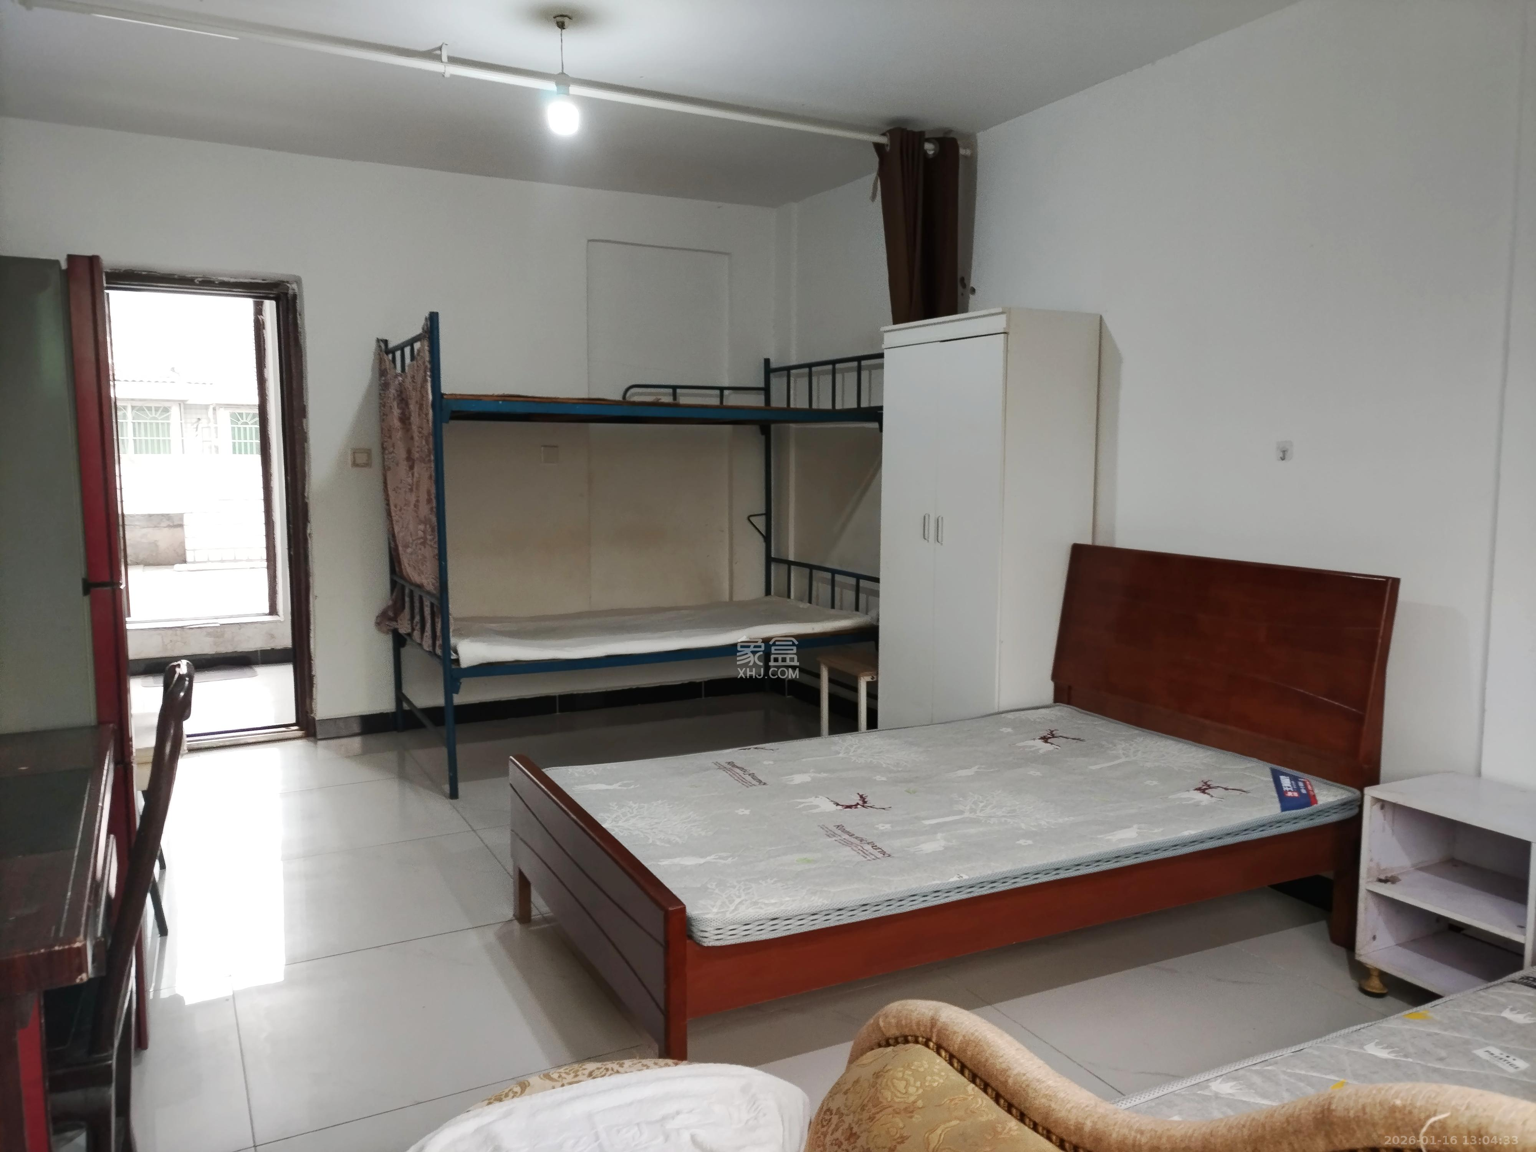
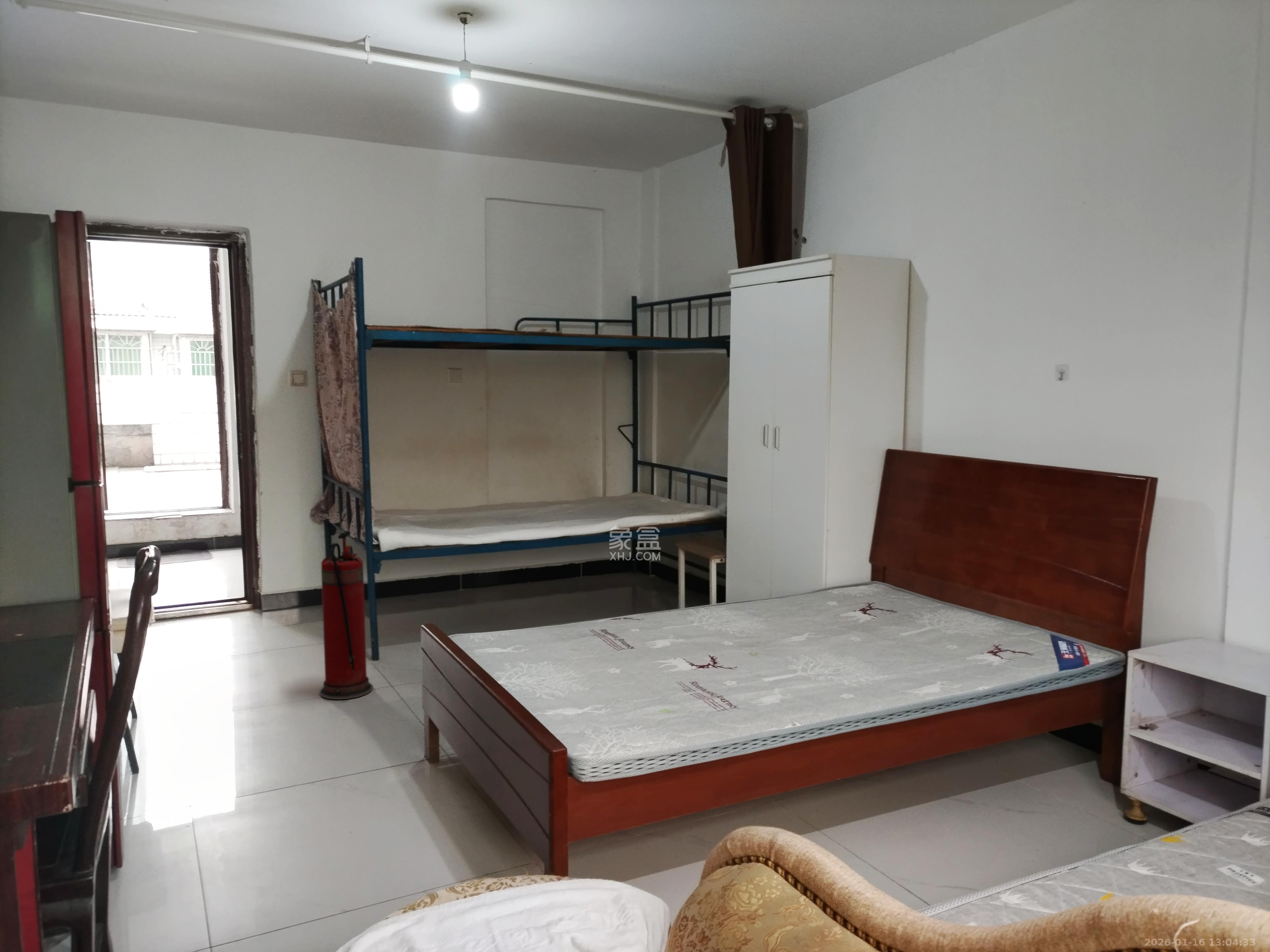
+ fire extinguisher (345, 612)
